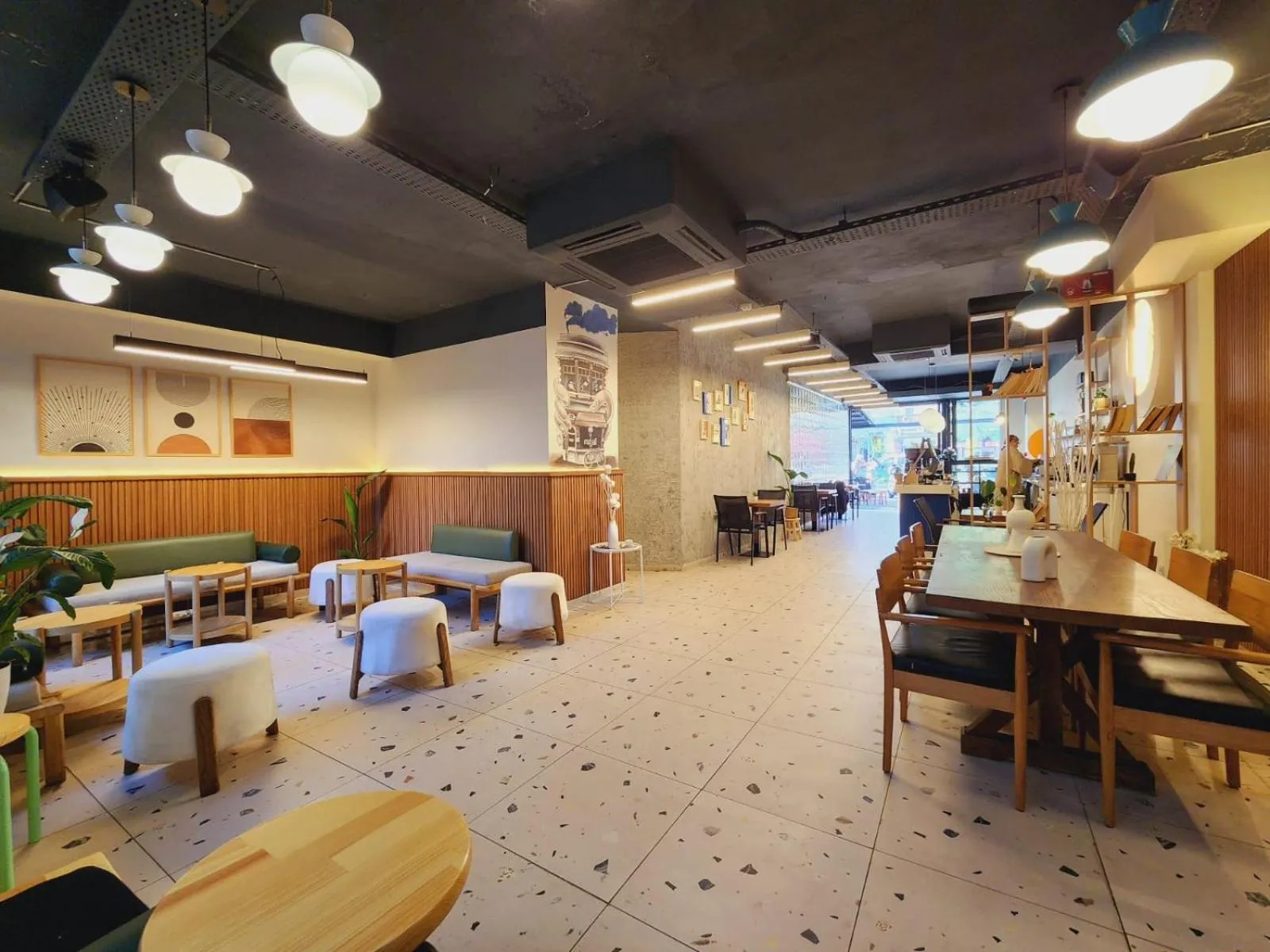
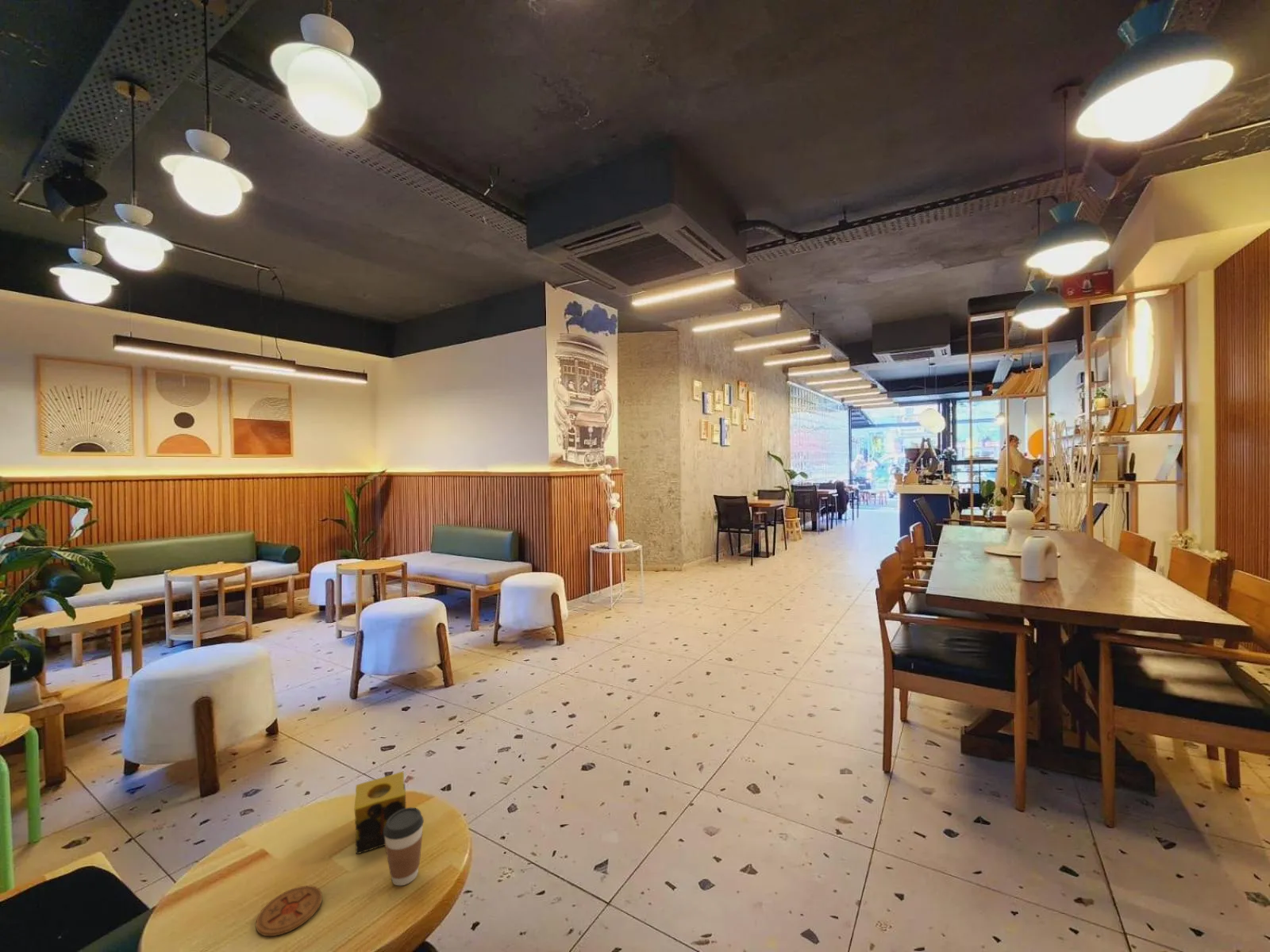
+ candle (381, 810)
+ coaster (290, 909)
+ coffee cup (404, 846)
